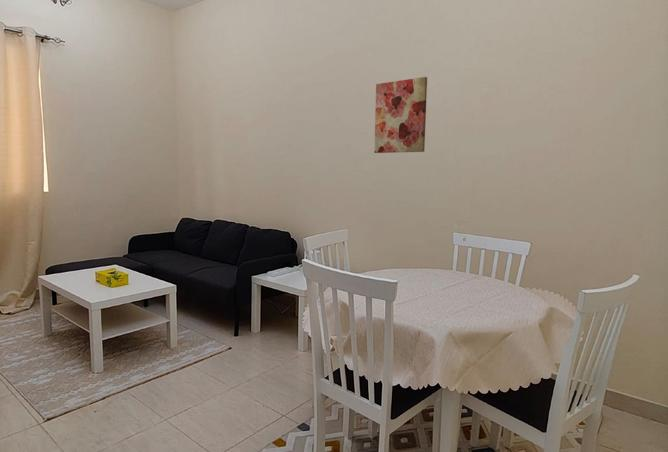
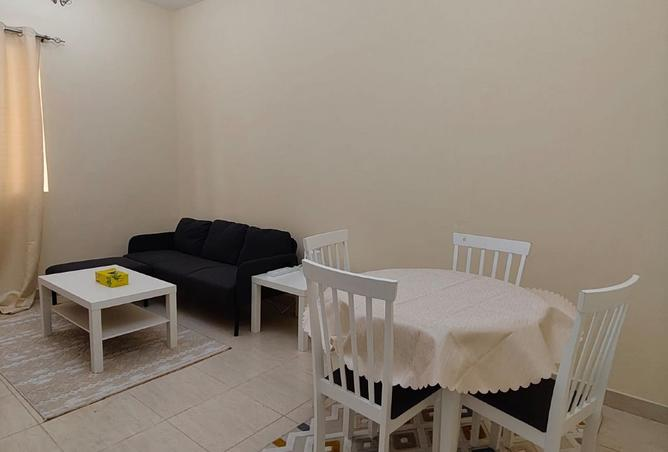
- wall art (399, 117)
